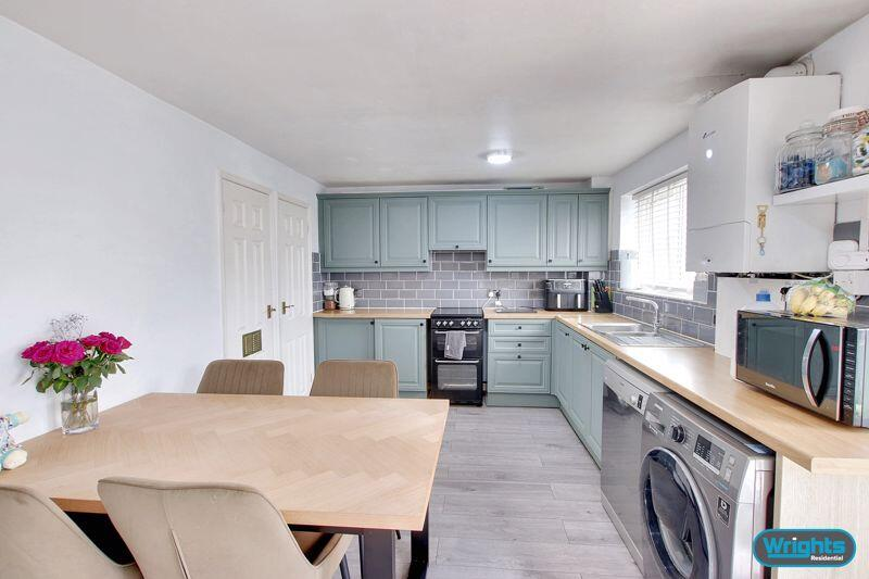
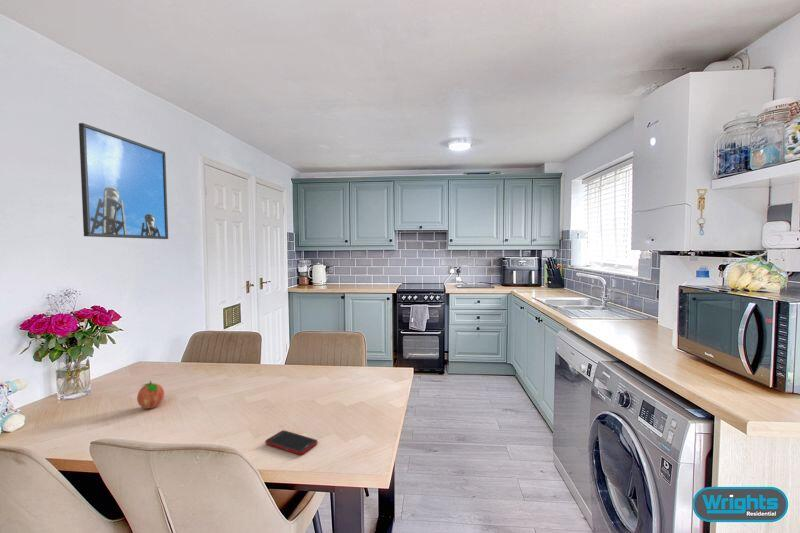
+ cell phone (291, 442)
+ fruit (151, 394)
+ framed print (129, 188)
